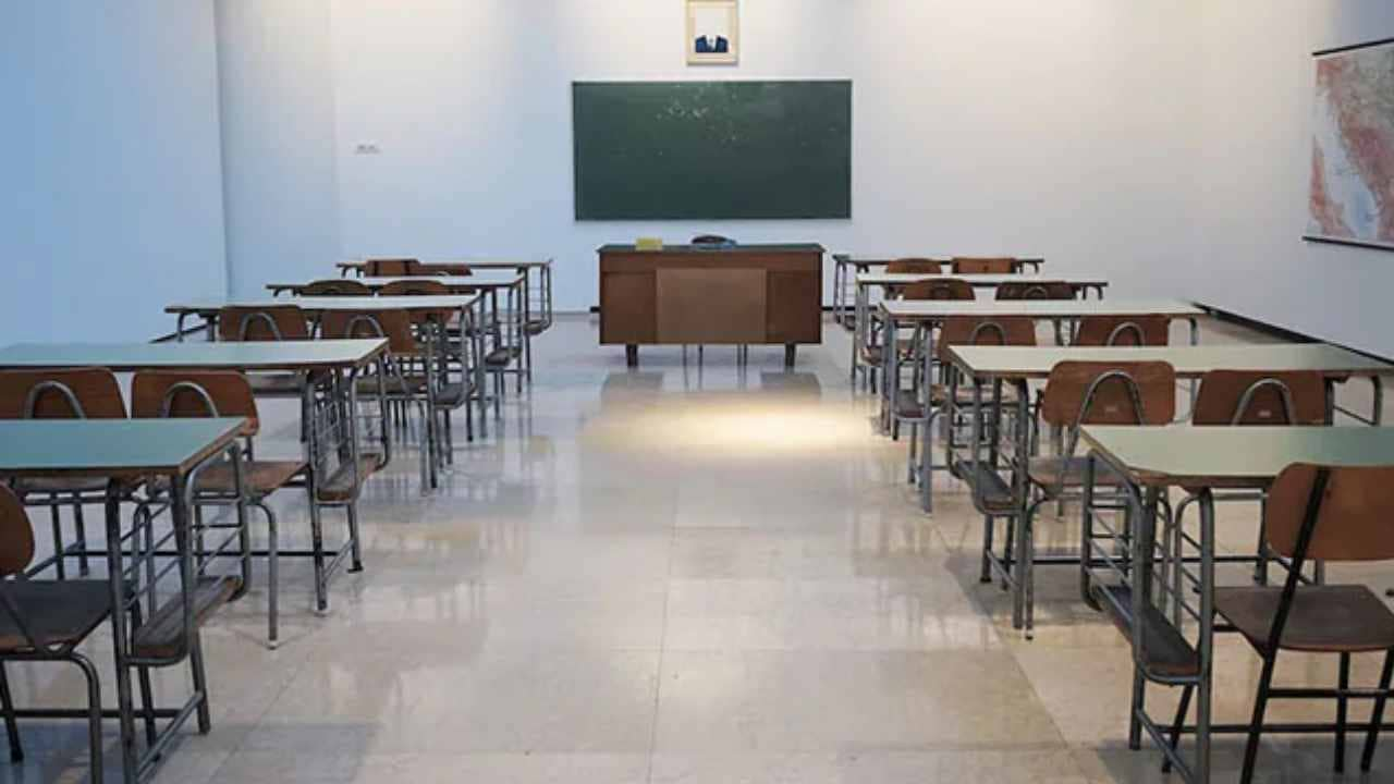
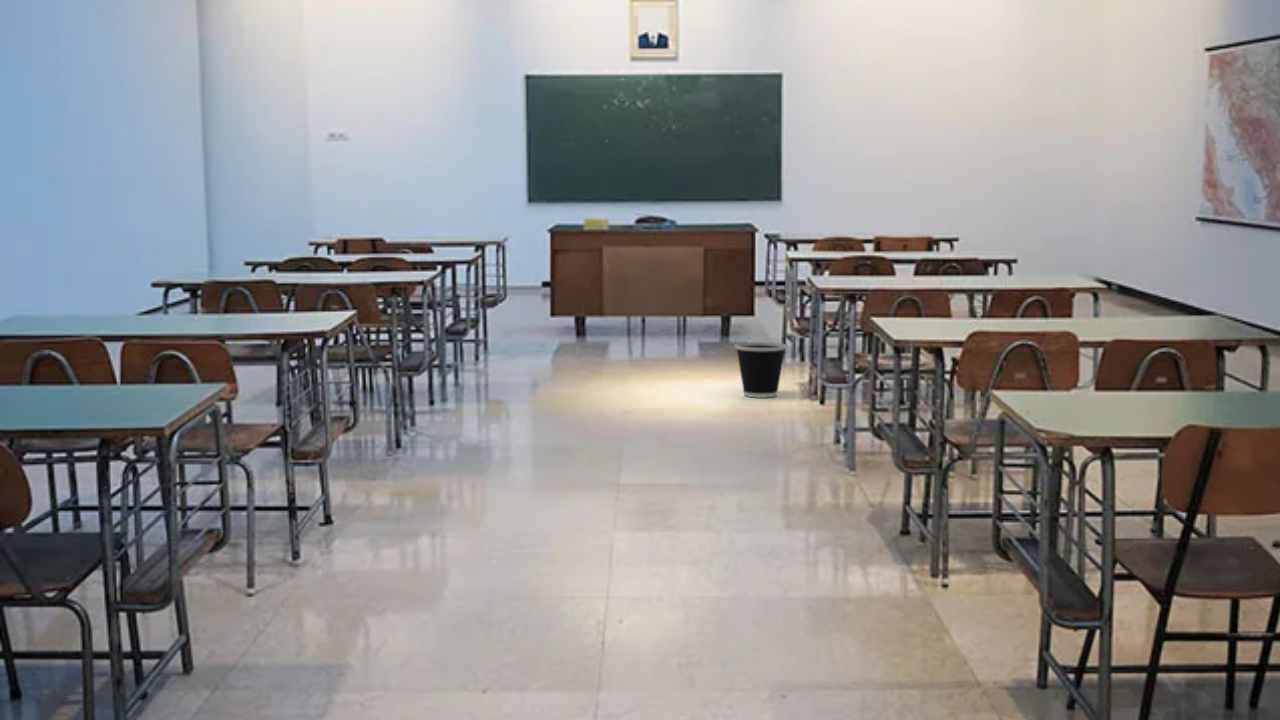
+ wastebasket (760, 370)
